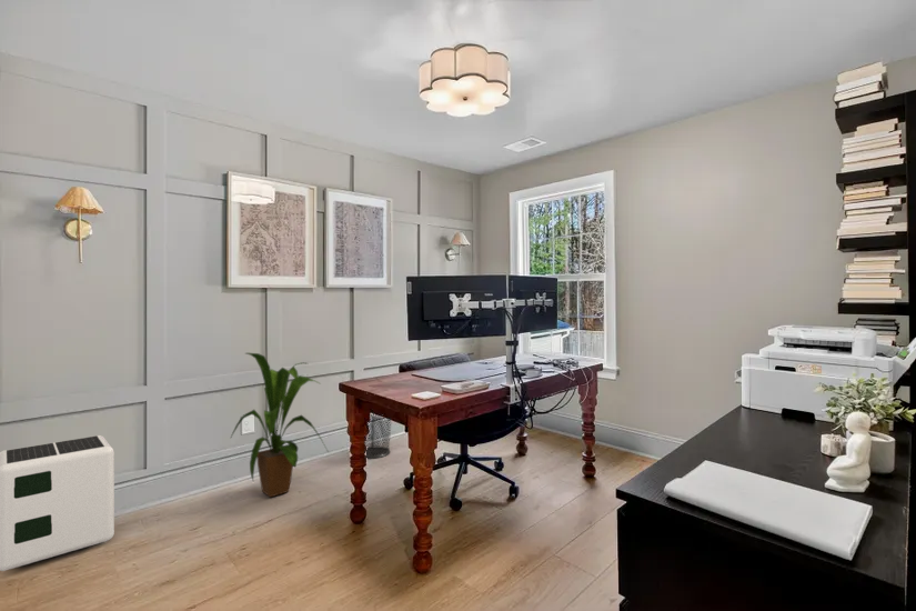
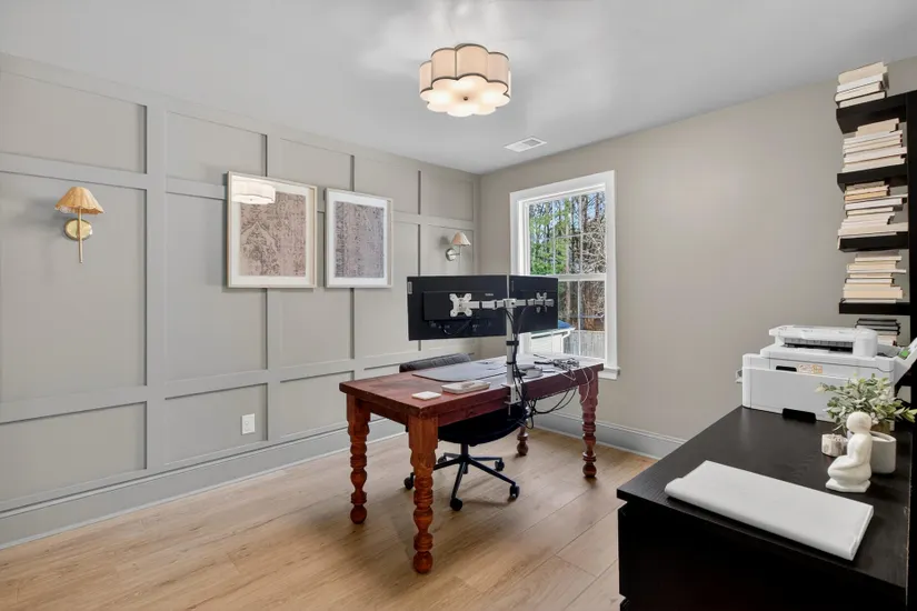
- waste bin (373, 432)
- house plant (285, 417)
- air purifier (56, 497)
